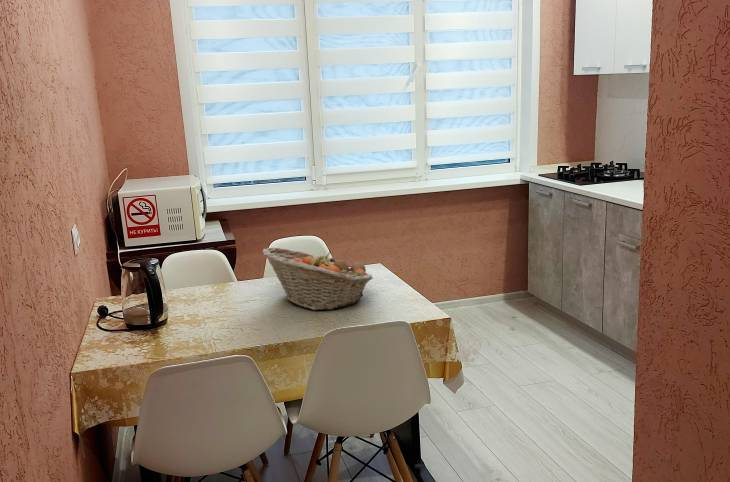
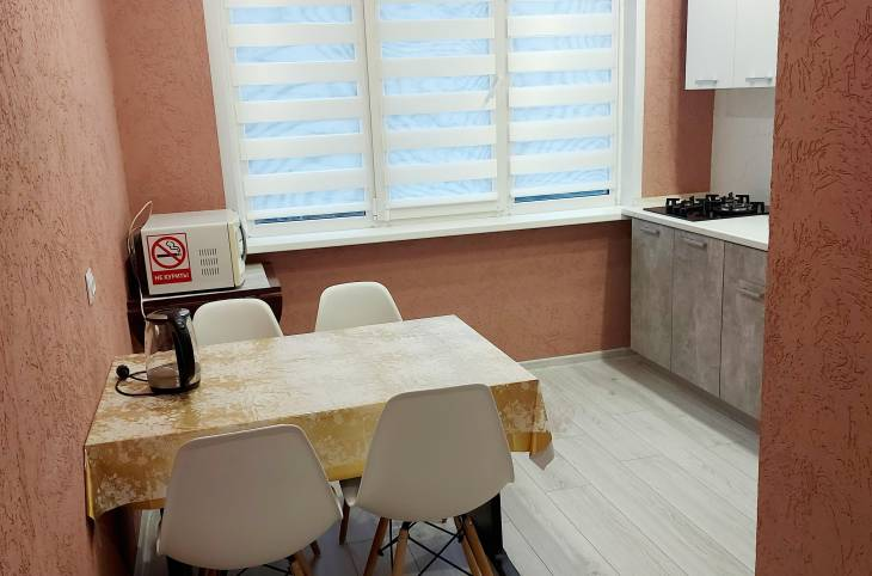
- fruit basket (316, 273)
